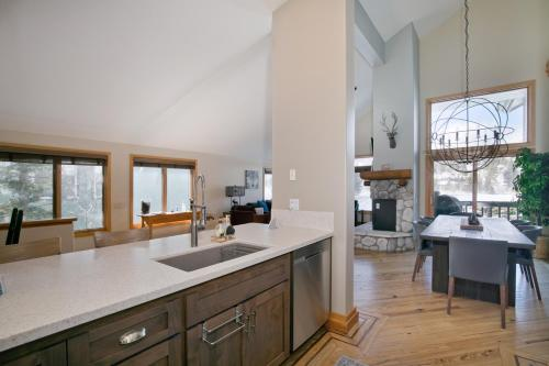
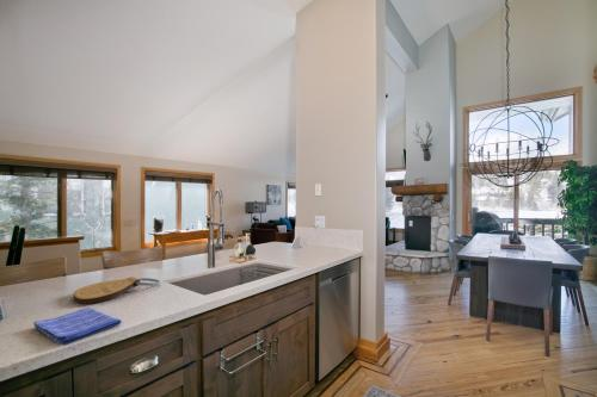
+ key chain (121, 285)
+ dish towel (78, 322)
